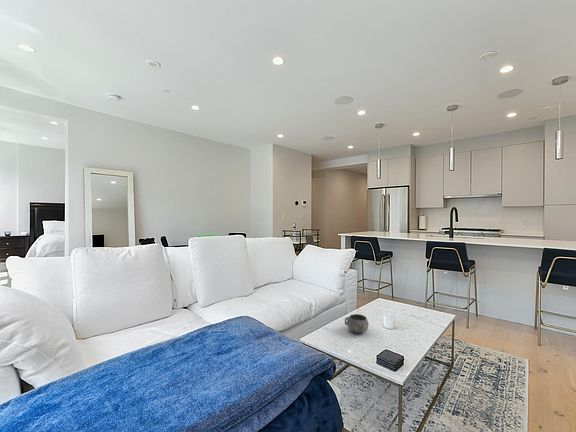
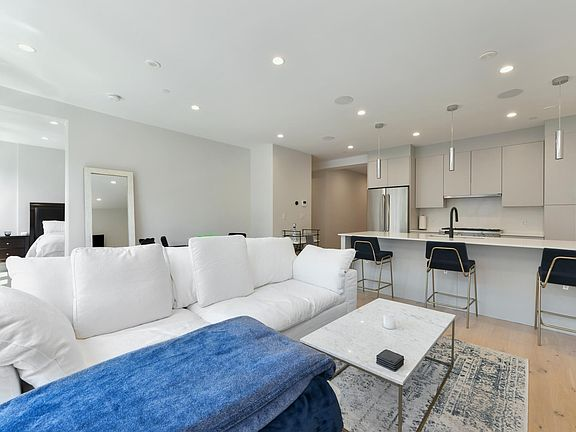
- decorative bowl (356, 324)
